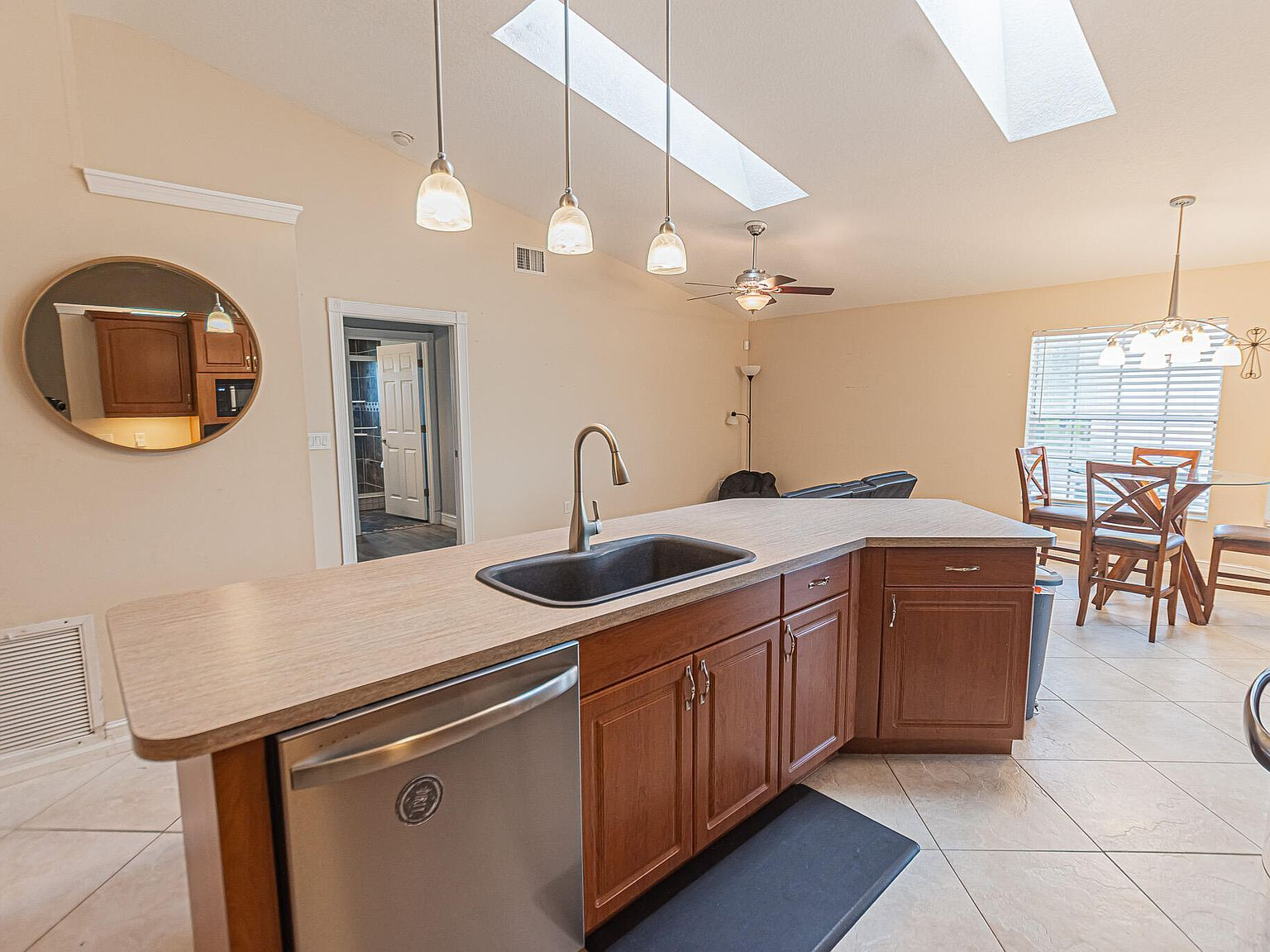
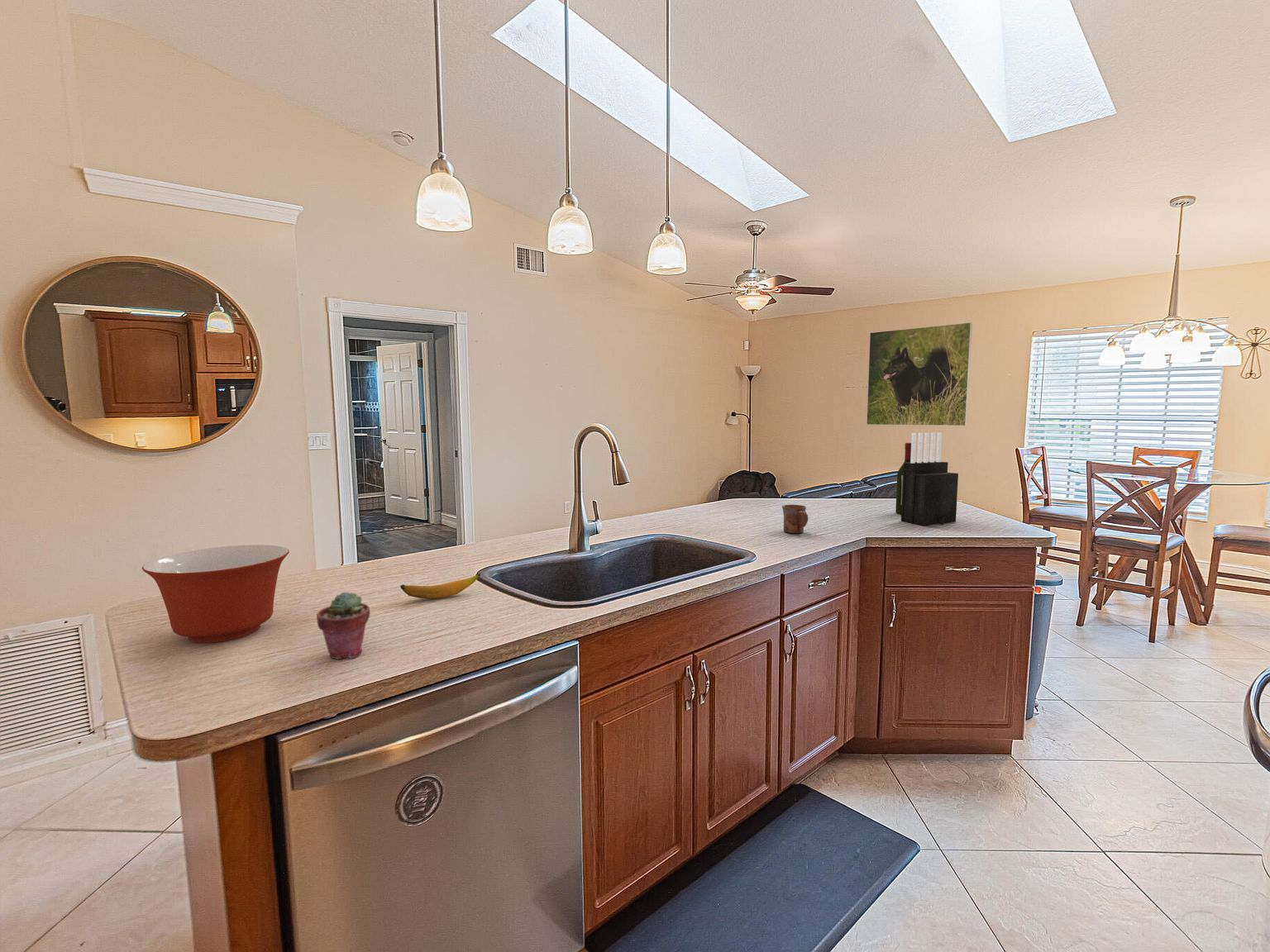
+ banana (442, 587)
+ potted succulent (344, 622)
+ mug (795, 519)
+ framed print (915, 377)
+ knife block (933, 478)
+ wine bottle (902, 478)
+ mixing bowl (222, 594)
